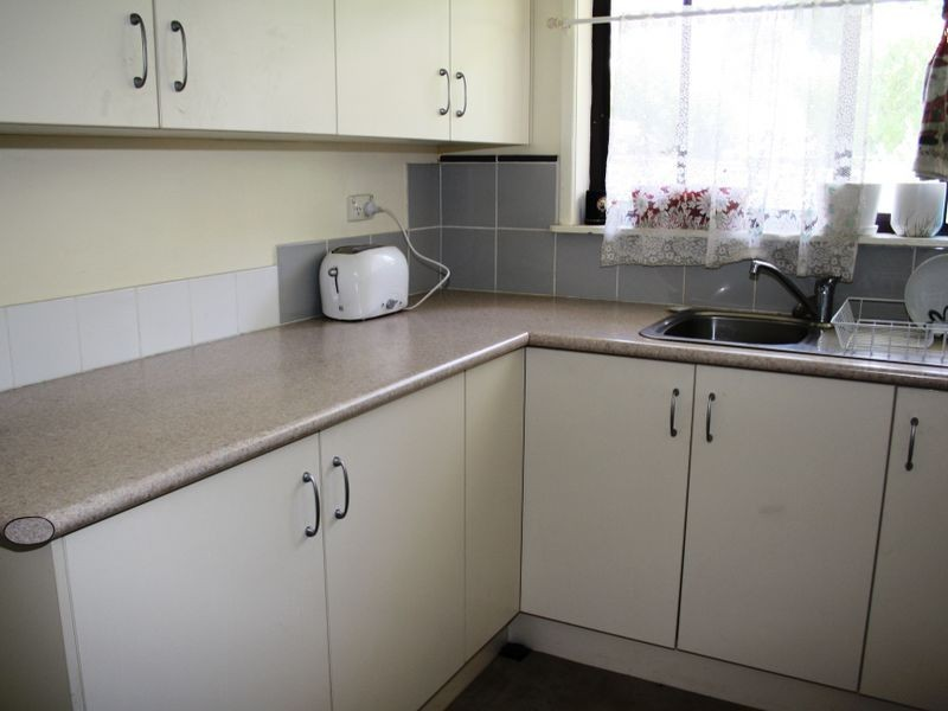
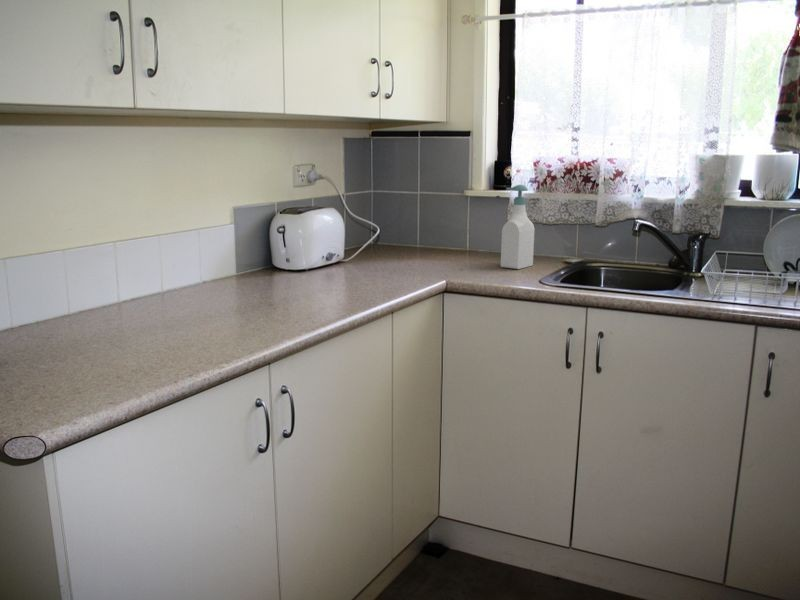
+ soap bottle (516, 225)
